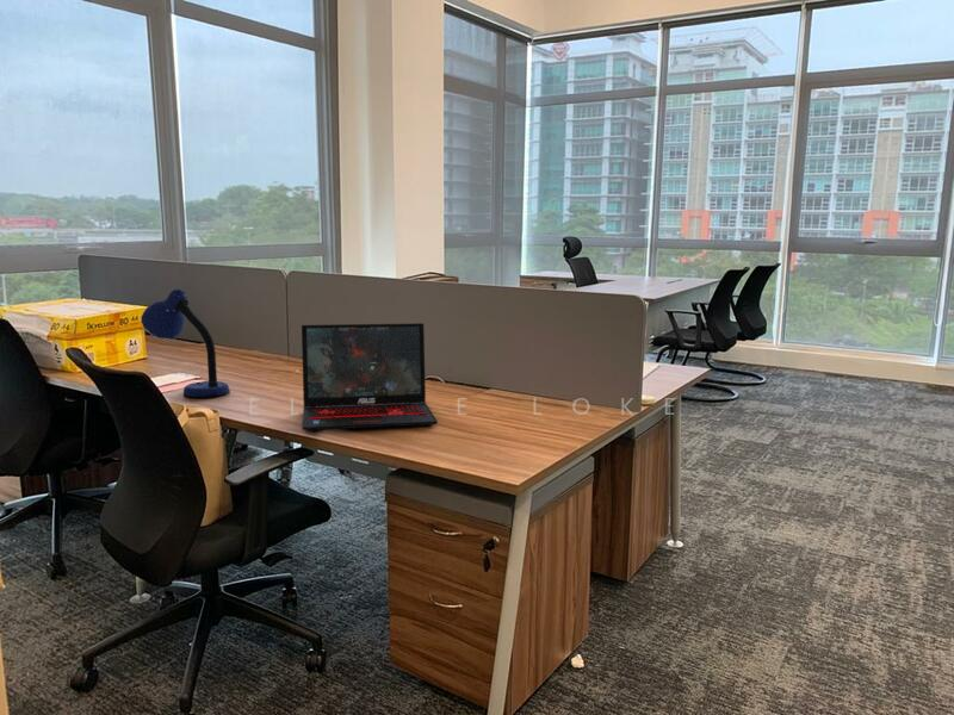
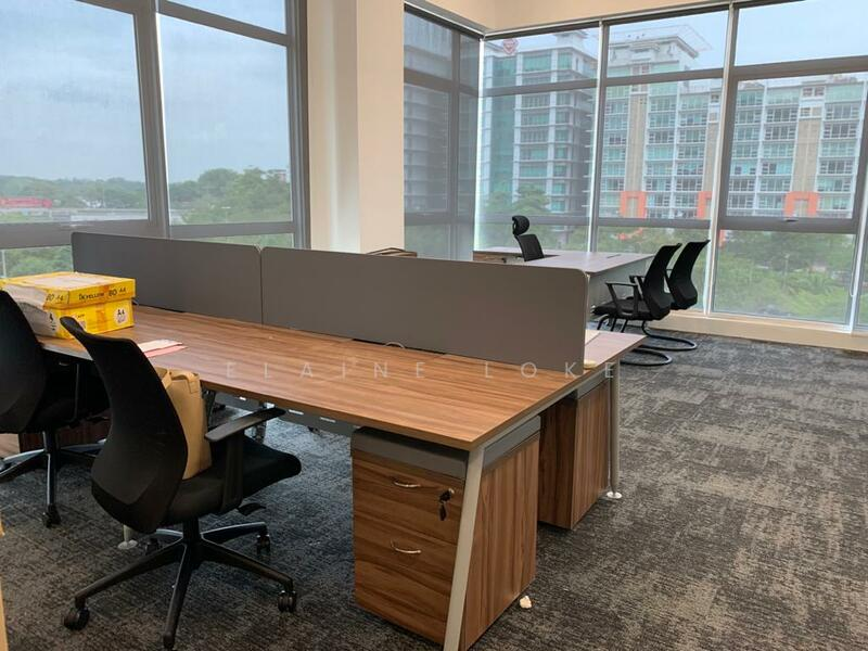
- desk lamp (179, 334)
- laptop (366, 373)
